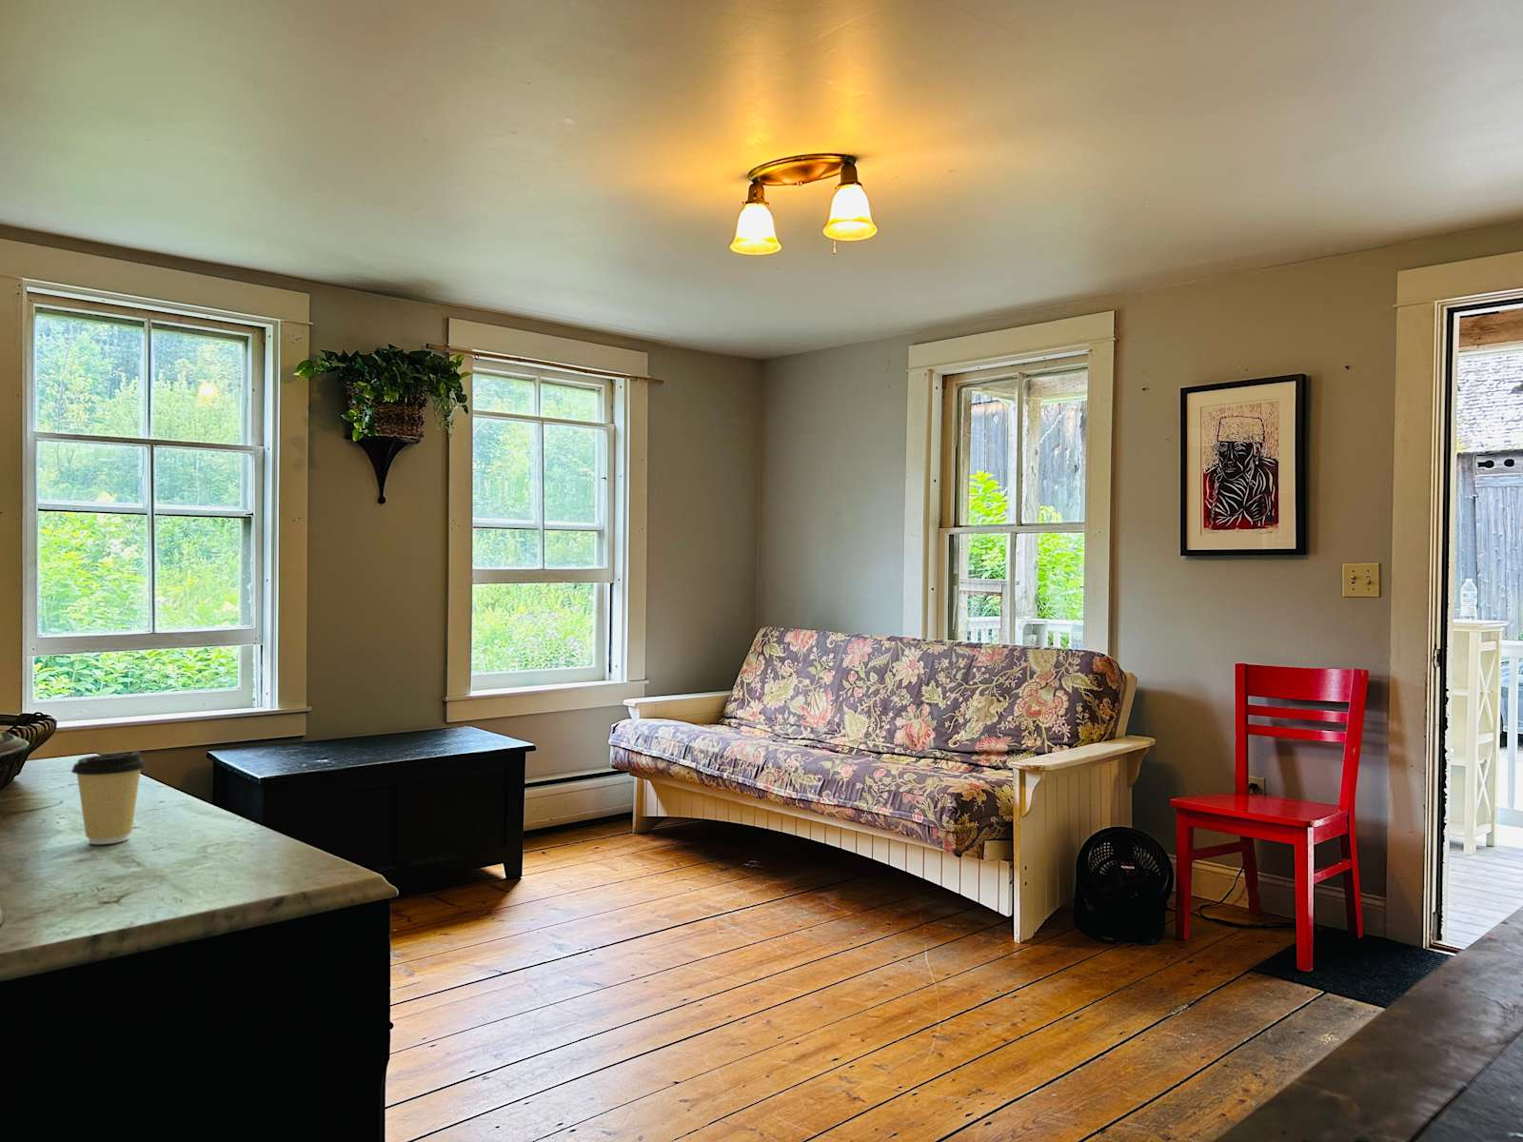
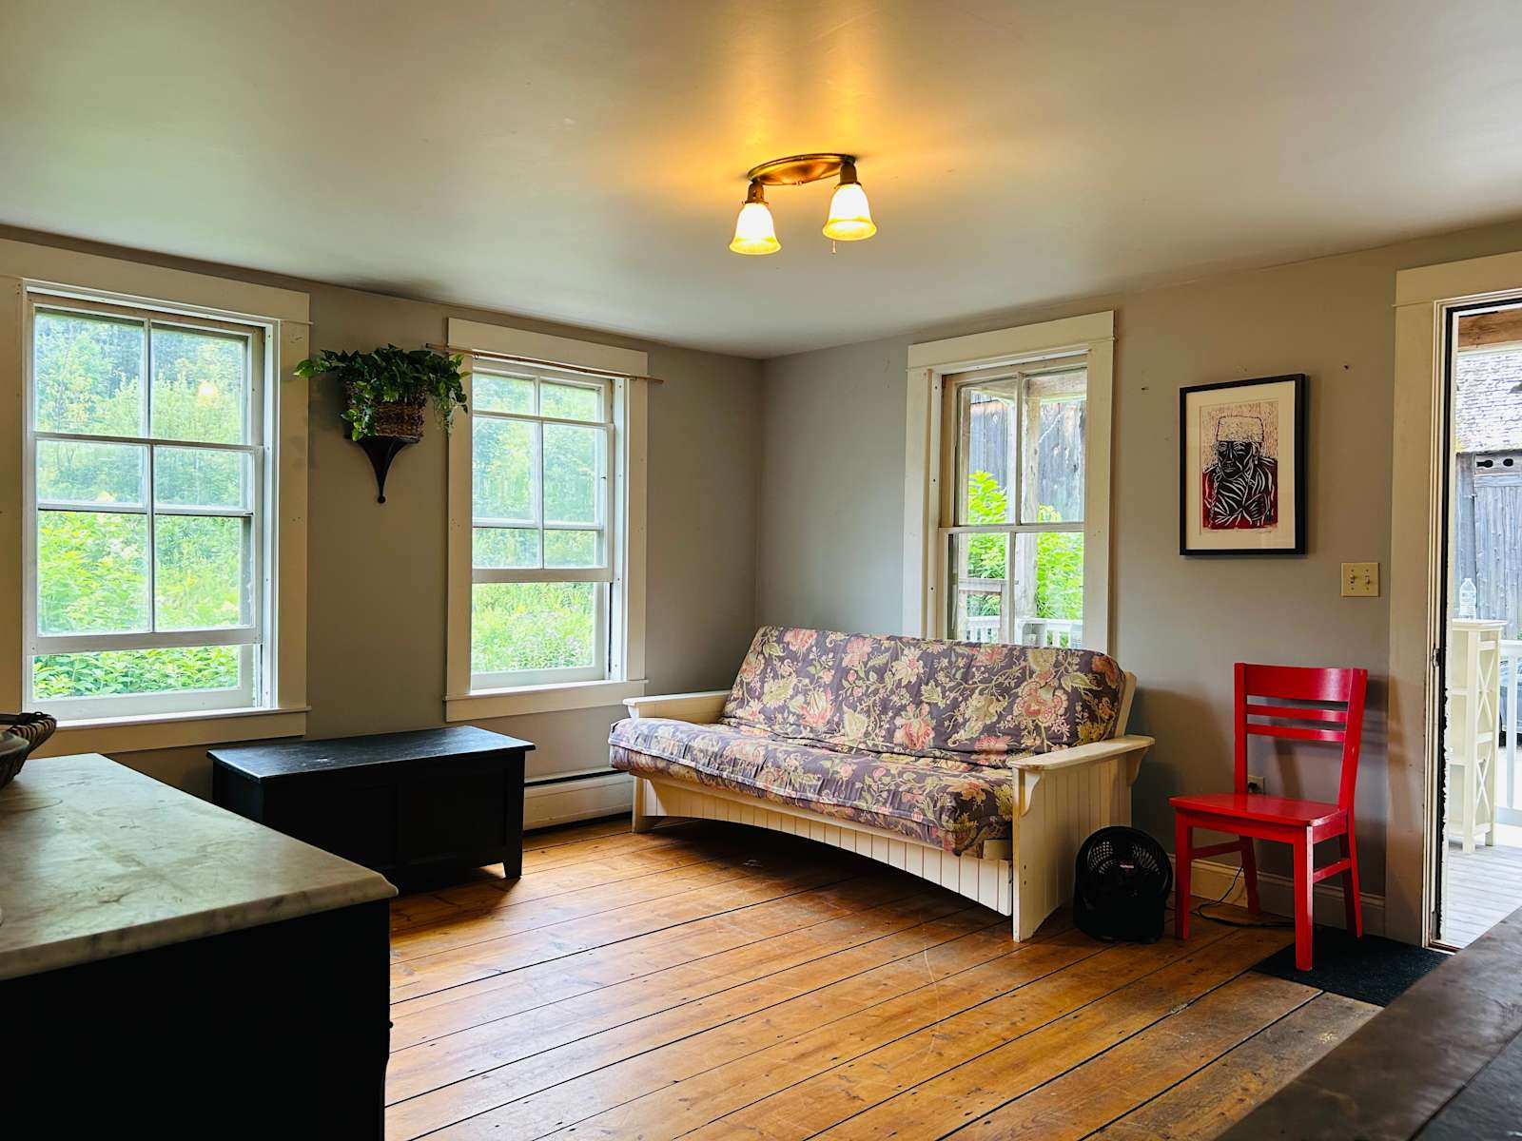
- coffee cup (108, 797)
